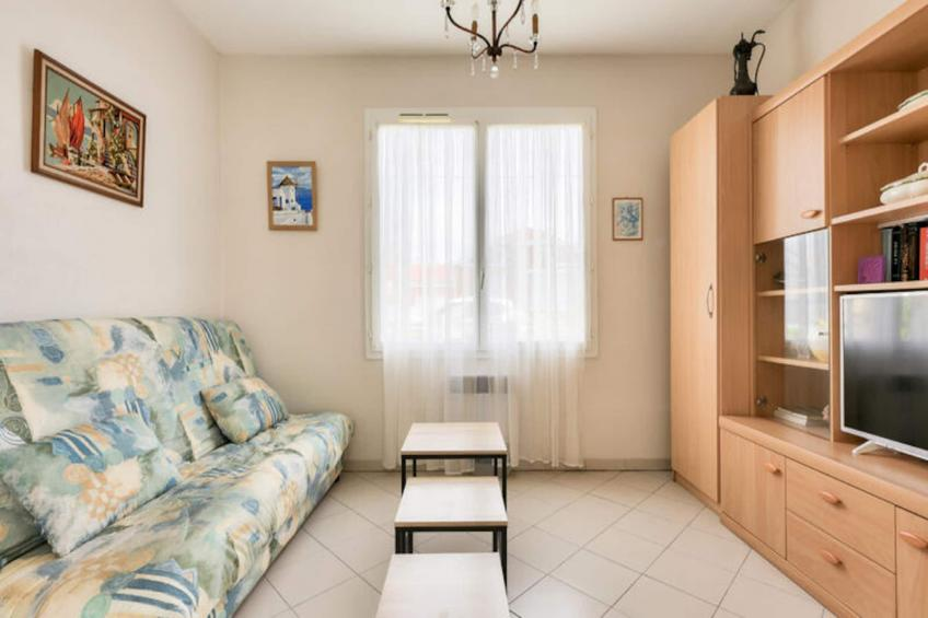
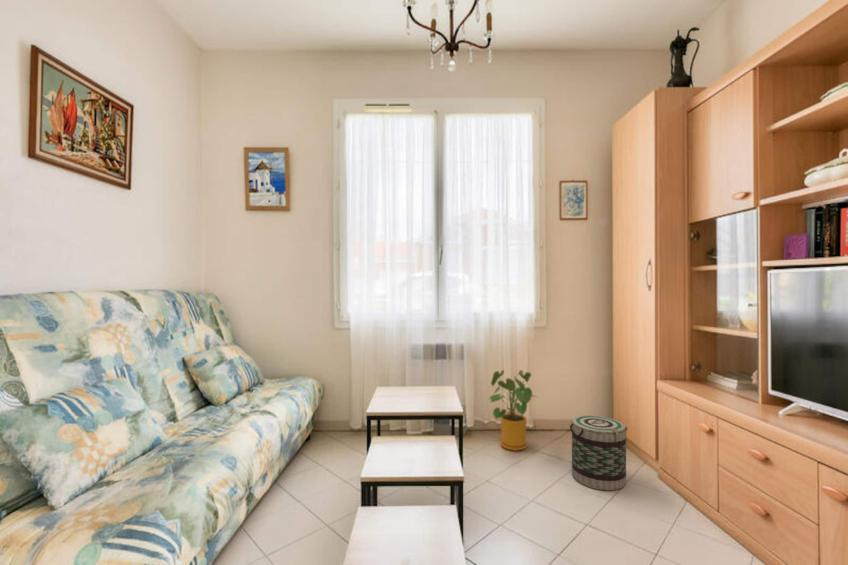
+ basket (599, 449)
+ house plant (510, 409)
